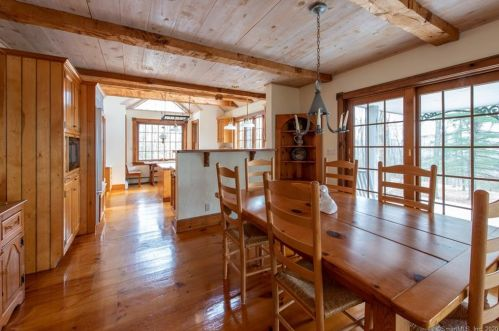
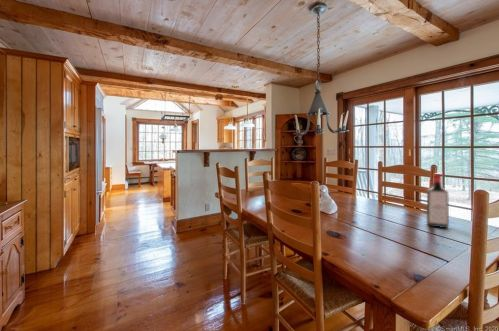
+ liquor bottle (437, 199)
